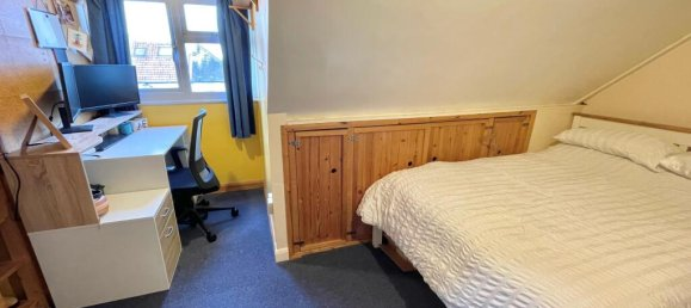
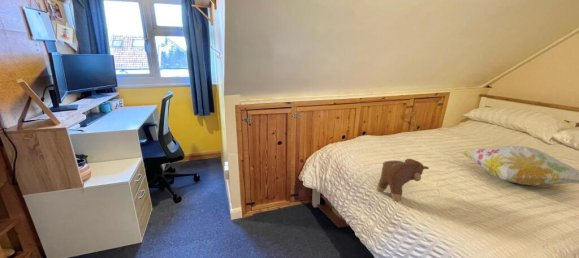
+ decorative pillow (518, 164)
+ teddy bear (404, 176)
